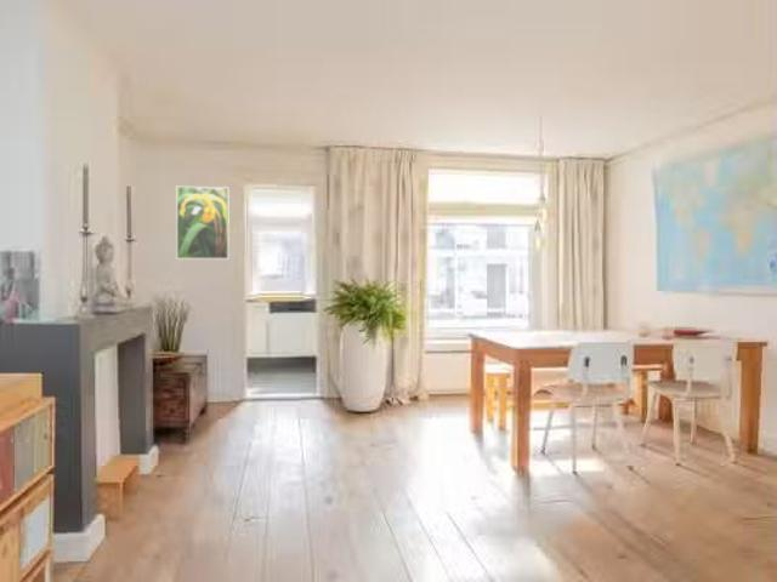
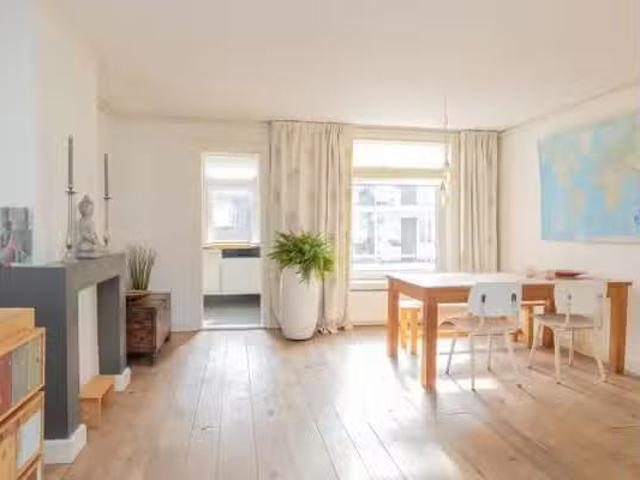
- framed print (203, 223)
